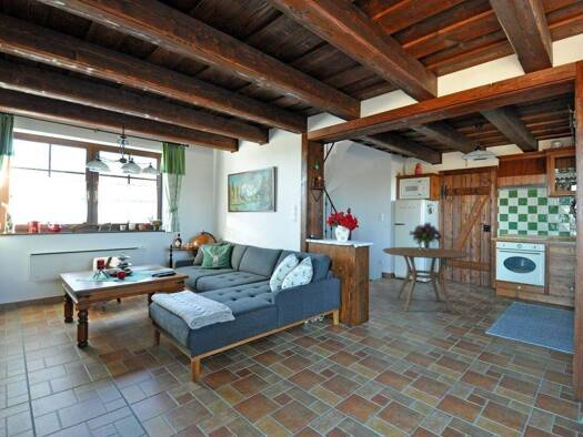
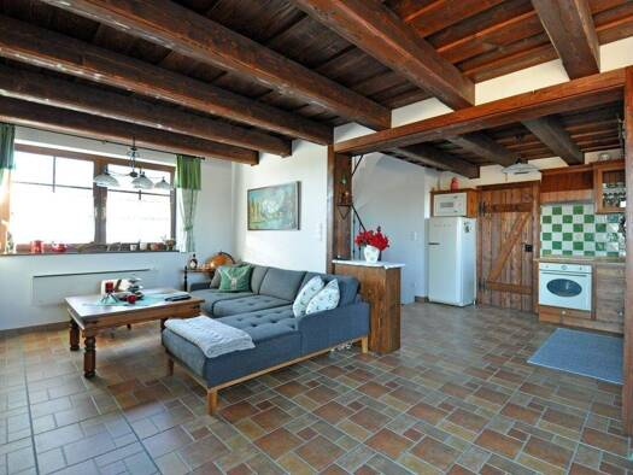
- bouquet (426, 236)
- dining table (423, 277)
